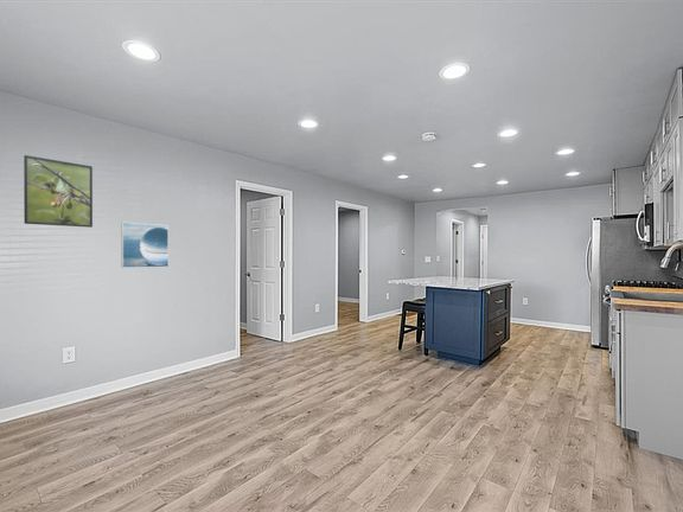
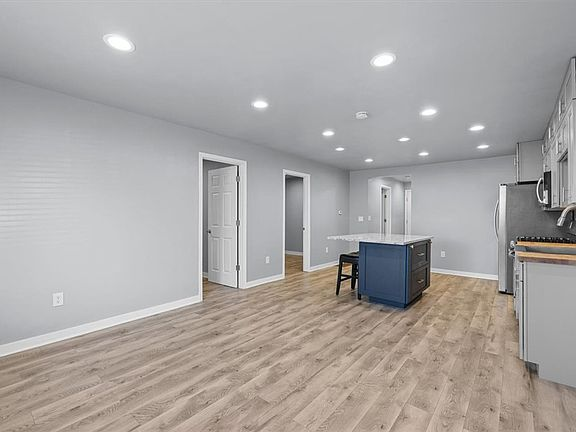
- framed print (146, 245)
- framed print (59, 193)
